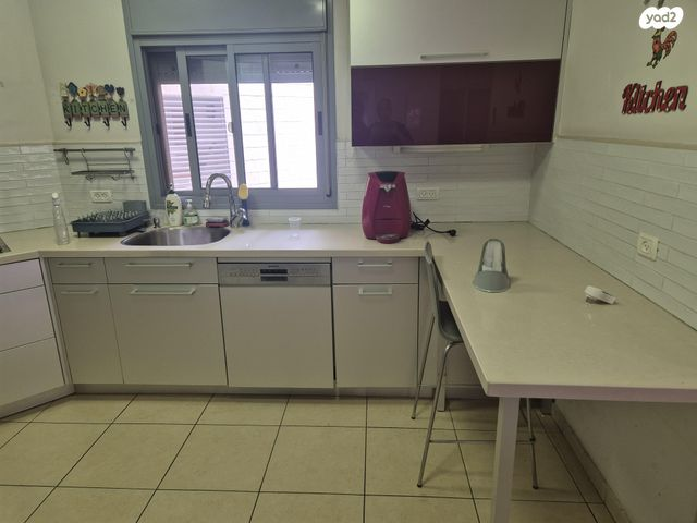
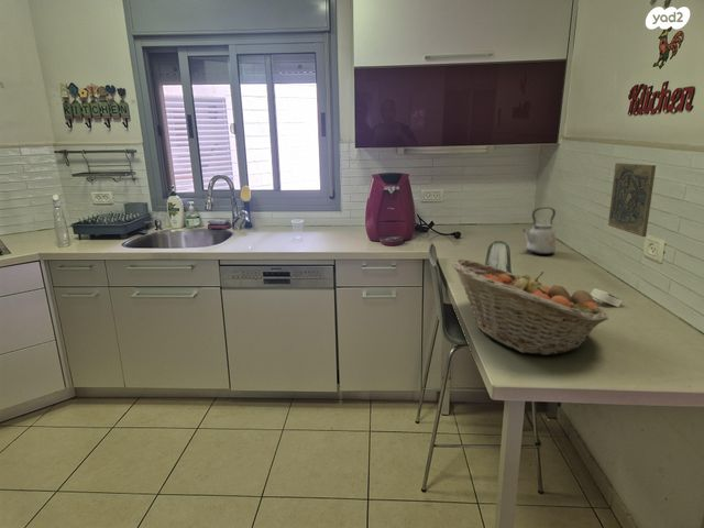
+ kettle (538, 230)
+ decorative tile (630, 198)
+ fruit basket (521, 298)
